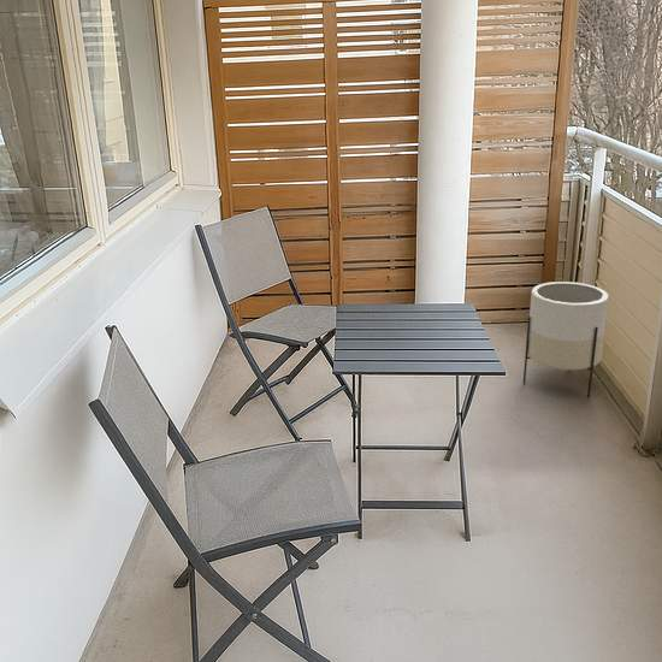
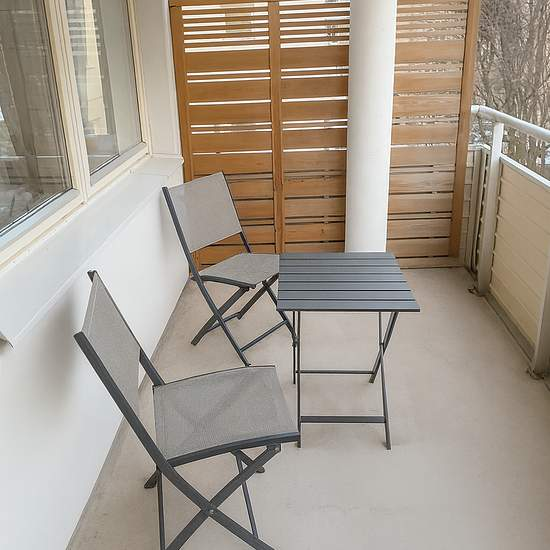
- planter (563, 338)
